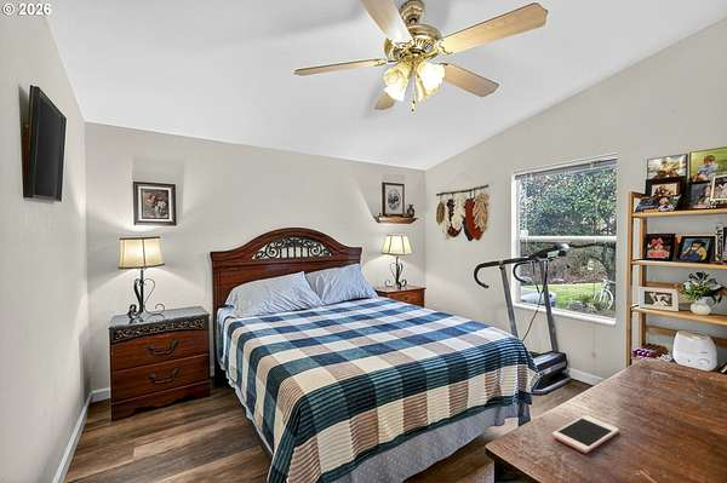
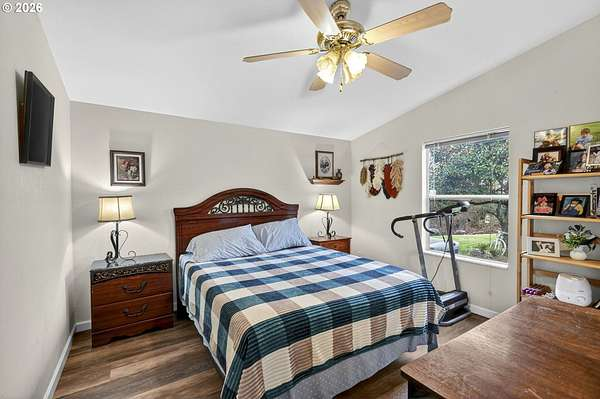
- cell phone (585, 432)
